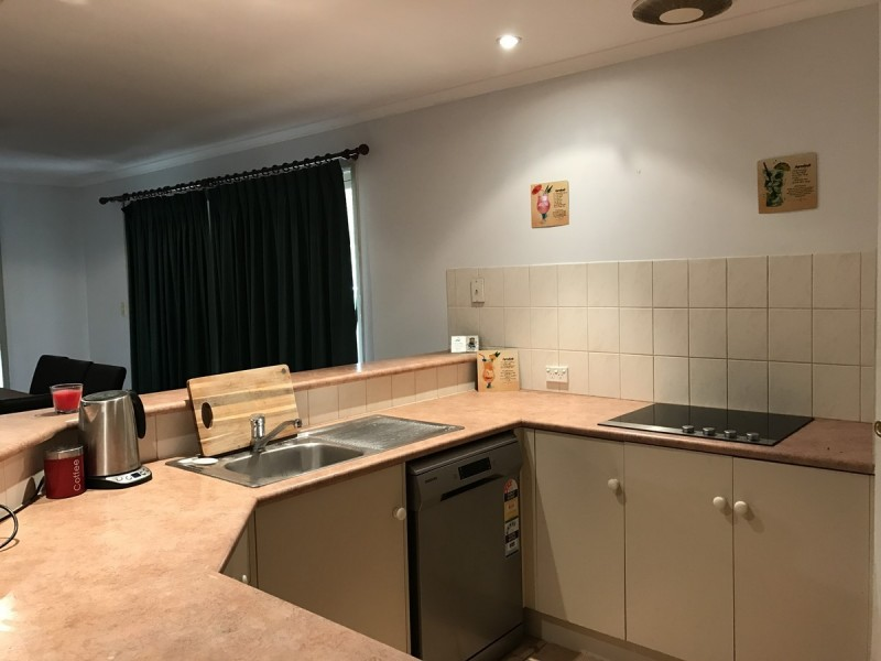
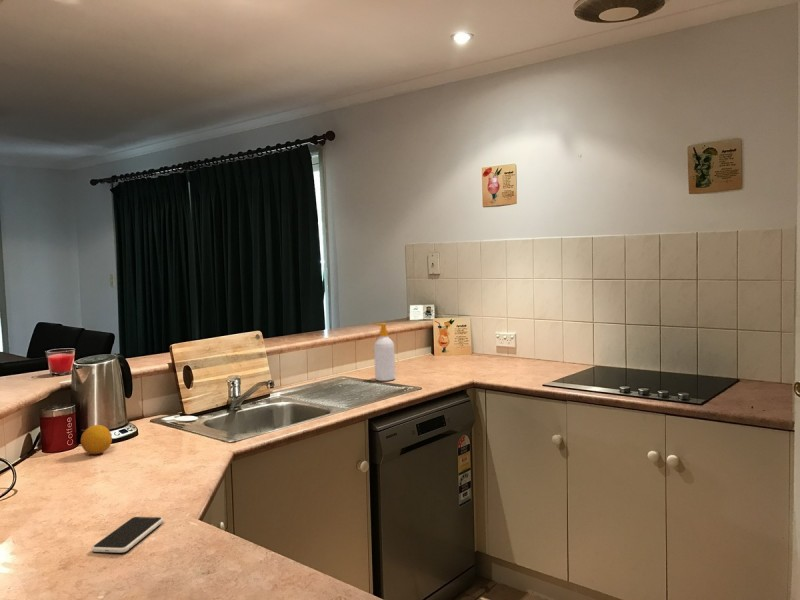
+ fruit (96, 439)
+ smartphone (129, 533)
+ soap bottle (383, 351)
